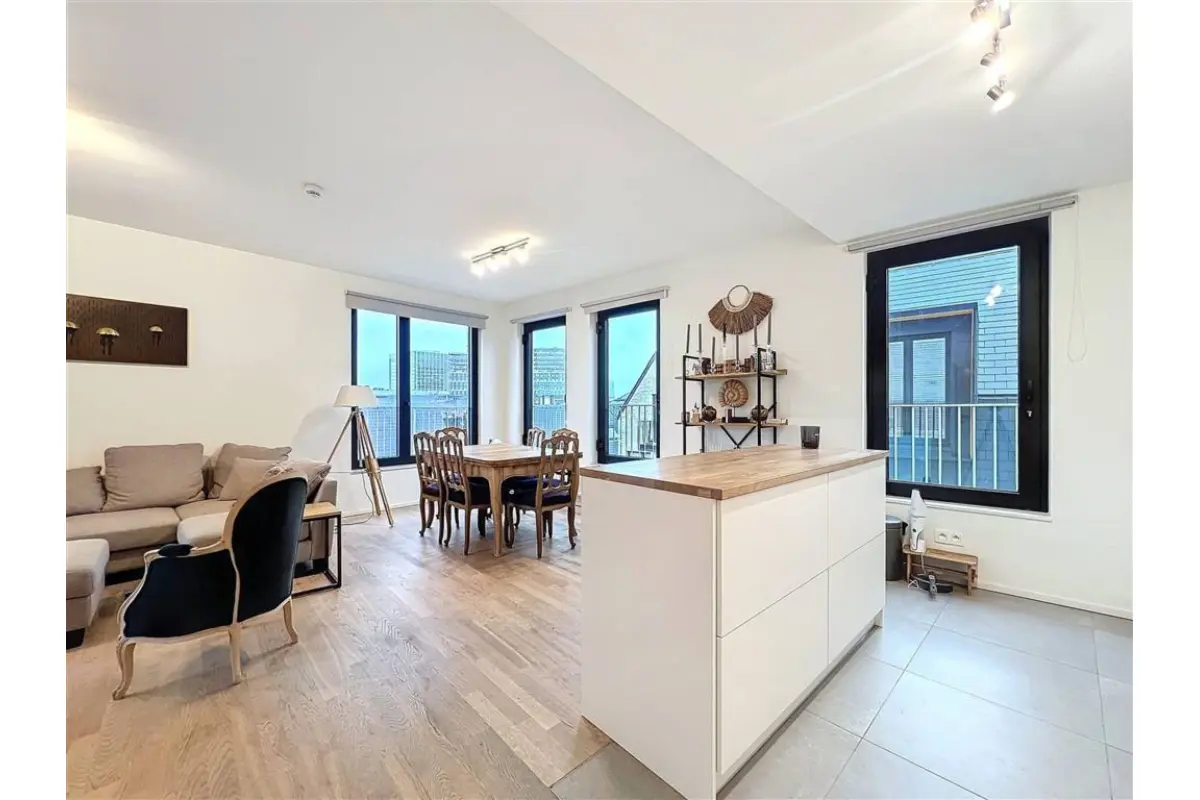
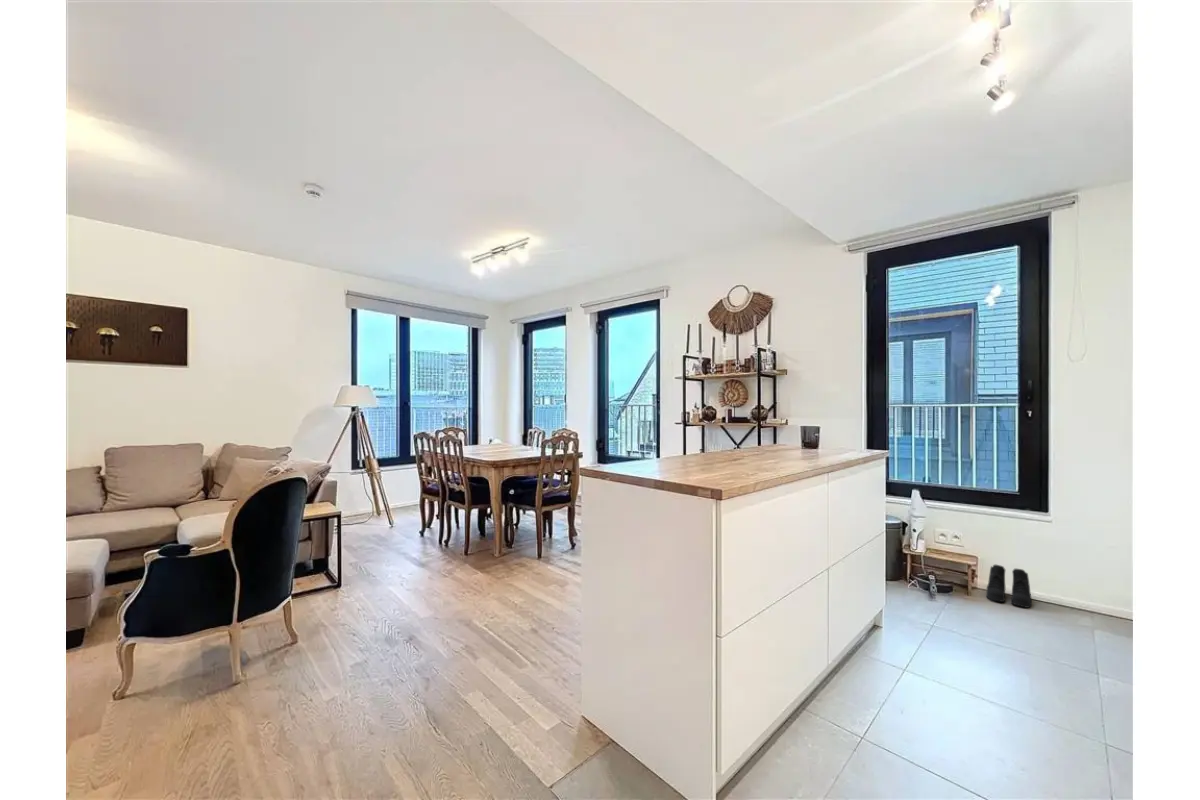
+ boots (1004, 583)
